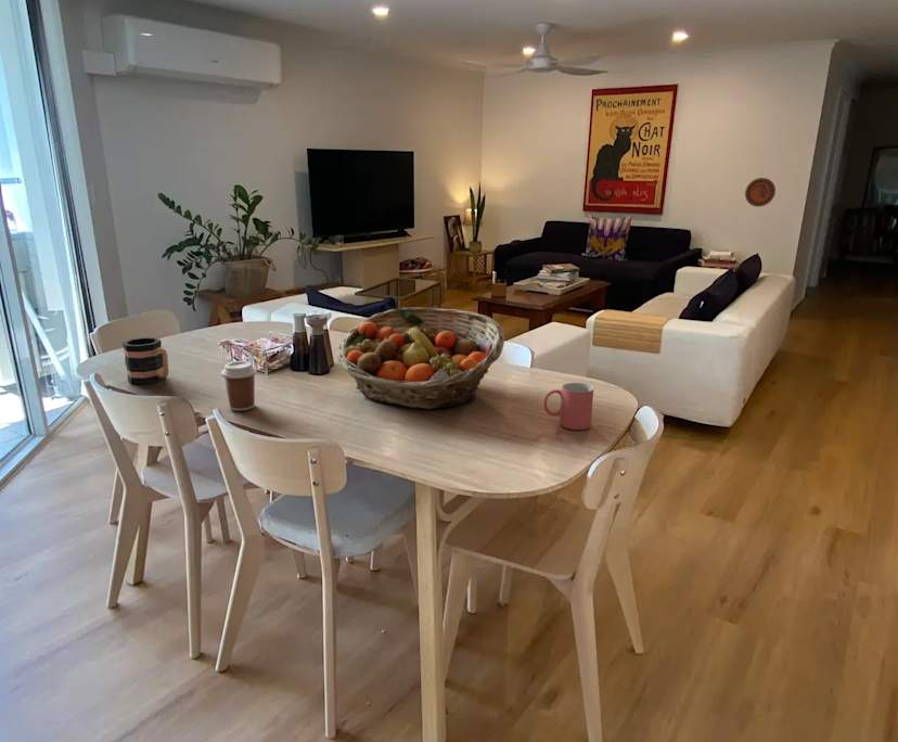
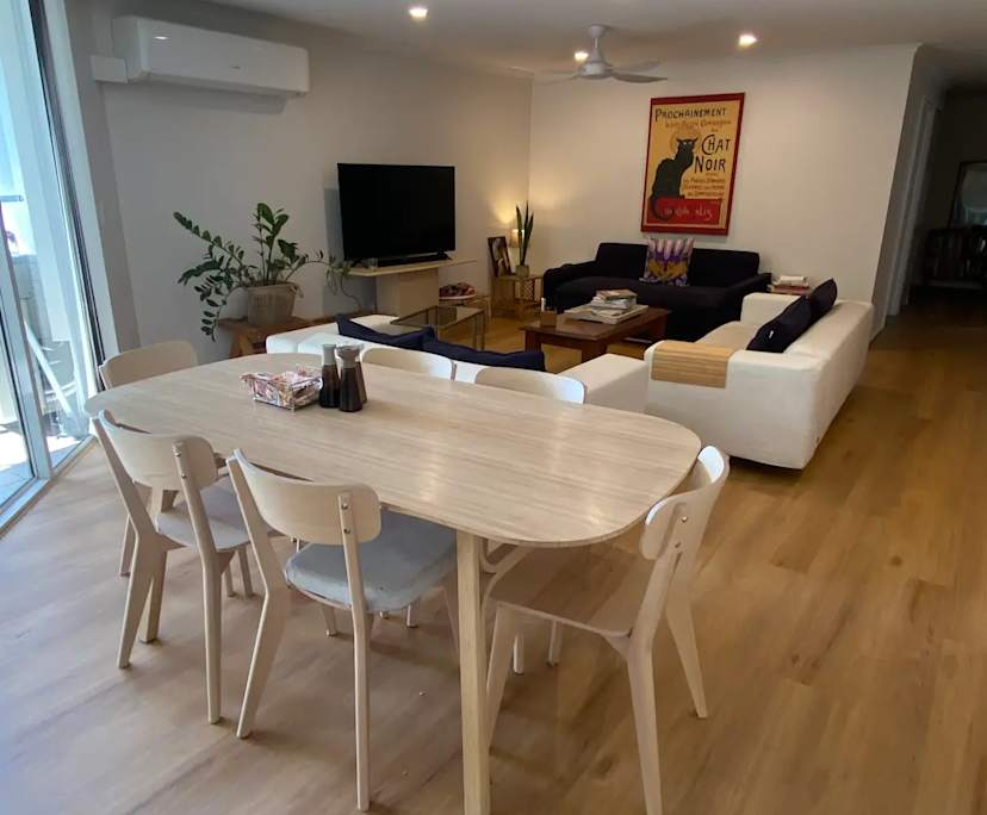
- mug (150, 361)
- coffee cup (240, 385)
- decorative plate (759, 192)
- fruit basket (420, 355)
- mug (567, 405)
